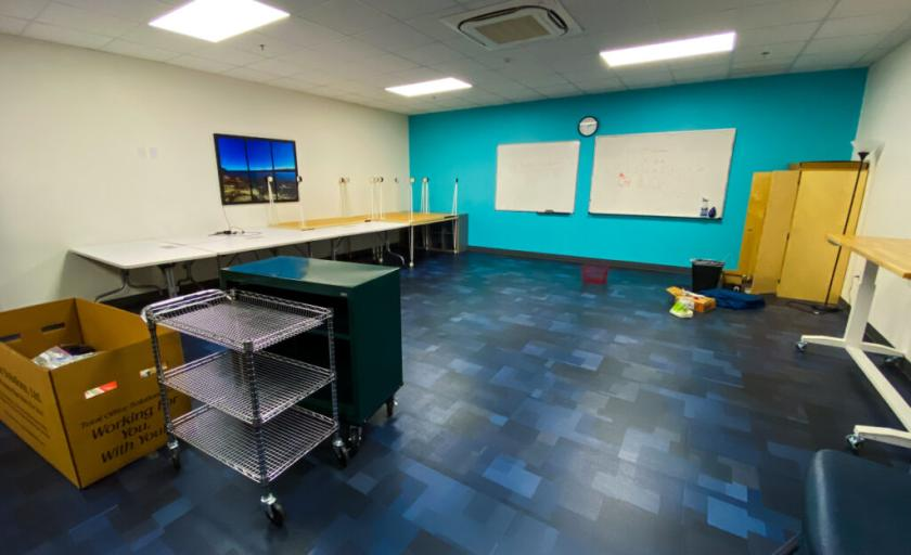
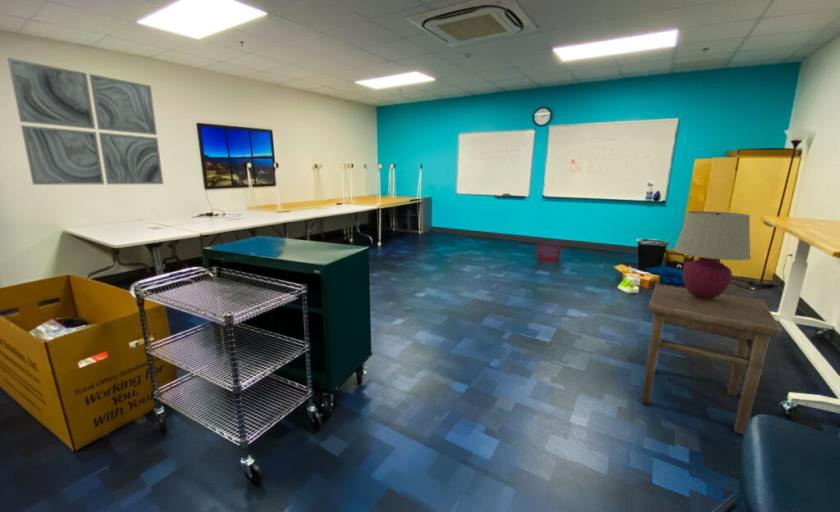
+ wall art (95, 132)
+ side table (698, 351)
+ table lamp (709, 256)
